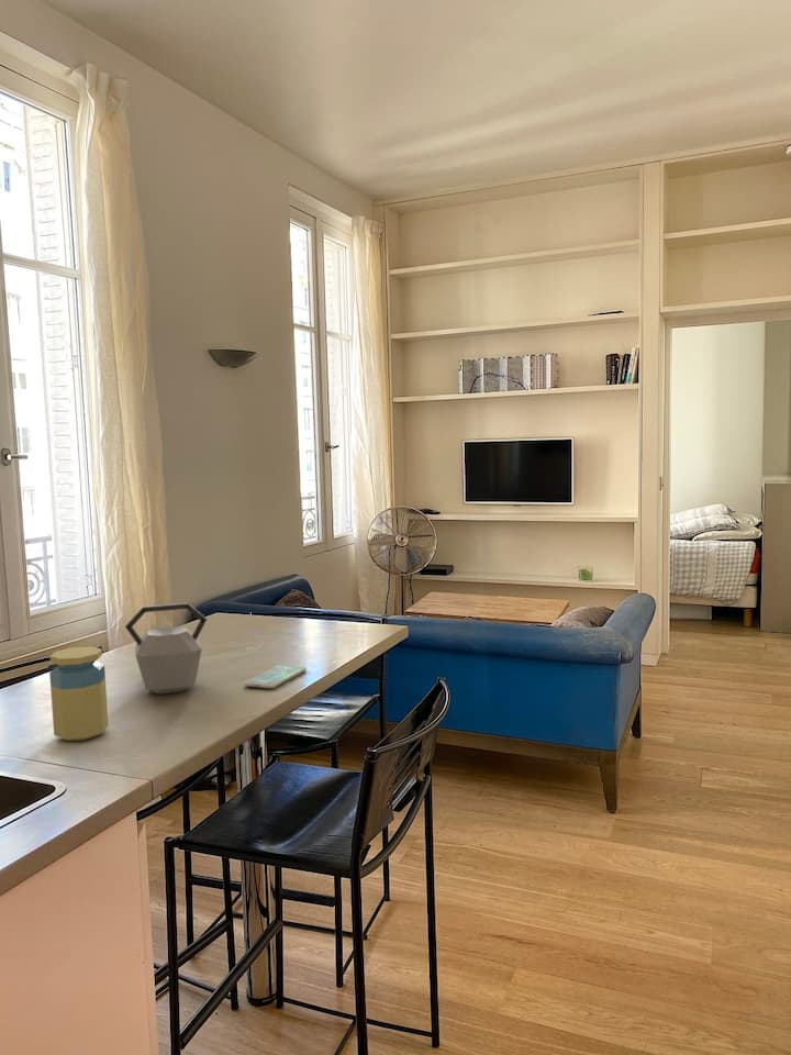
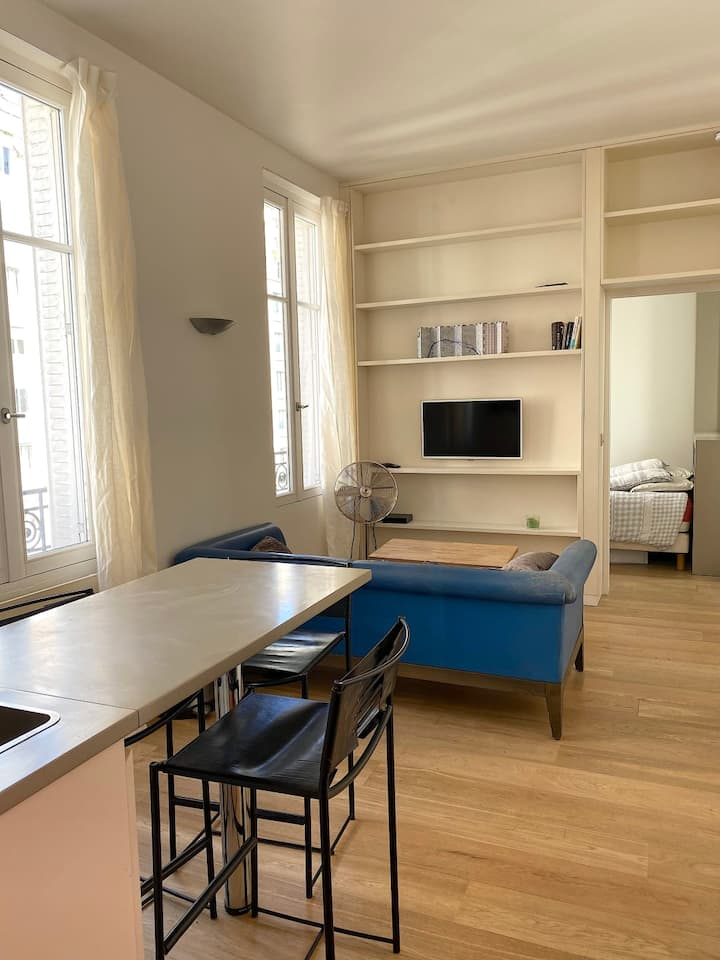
- kettle (166, 640)
- smartphone (276, 676)
- jar (79, 693)
